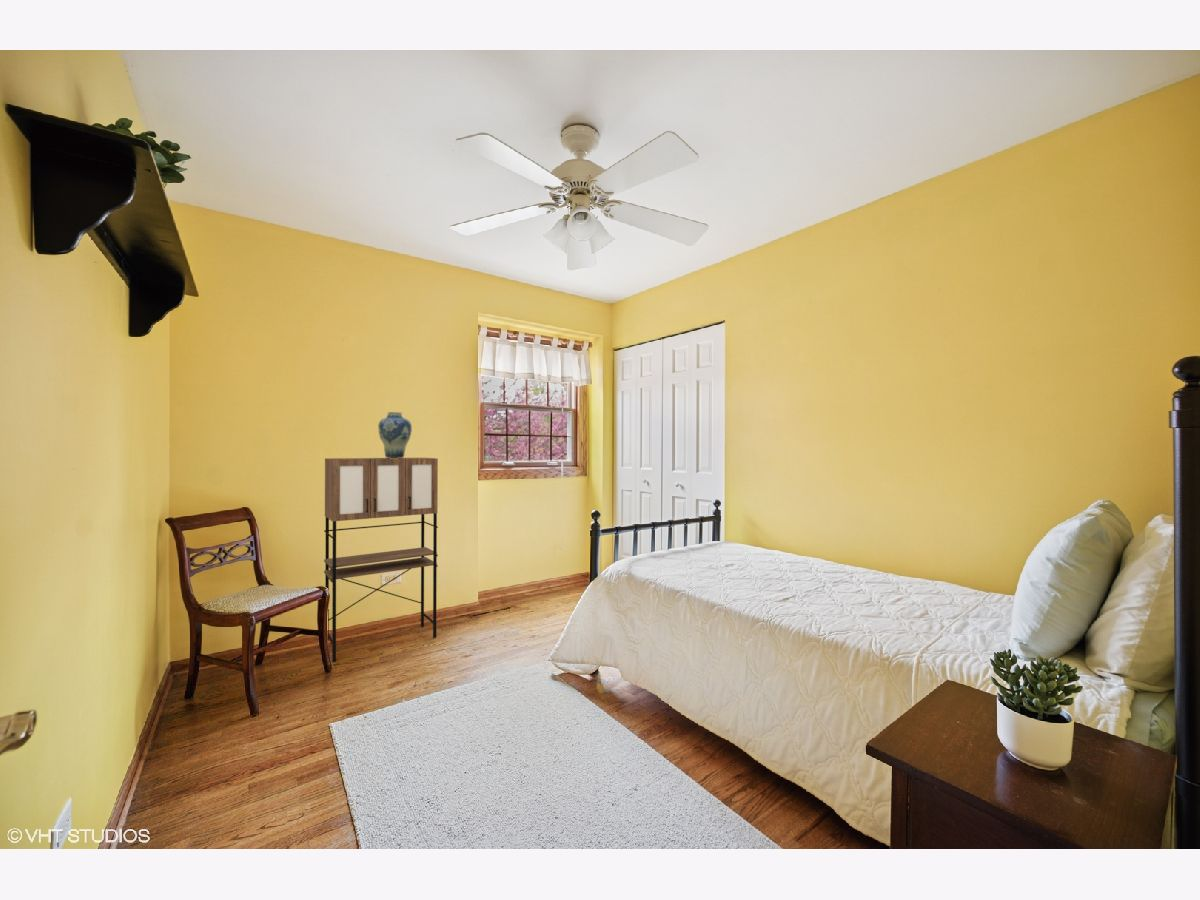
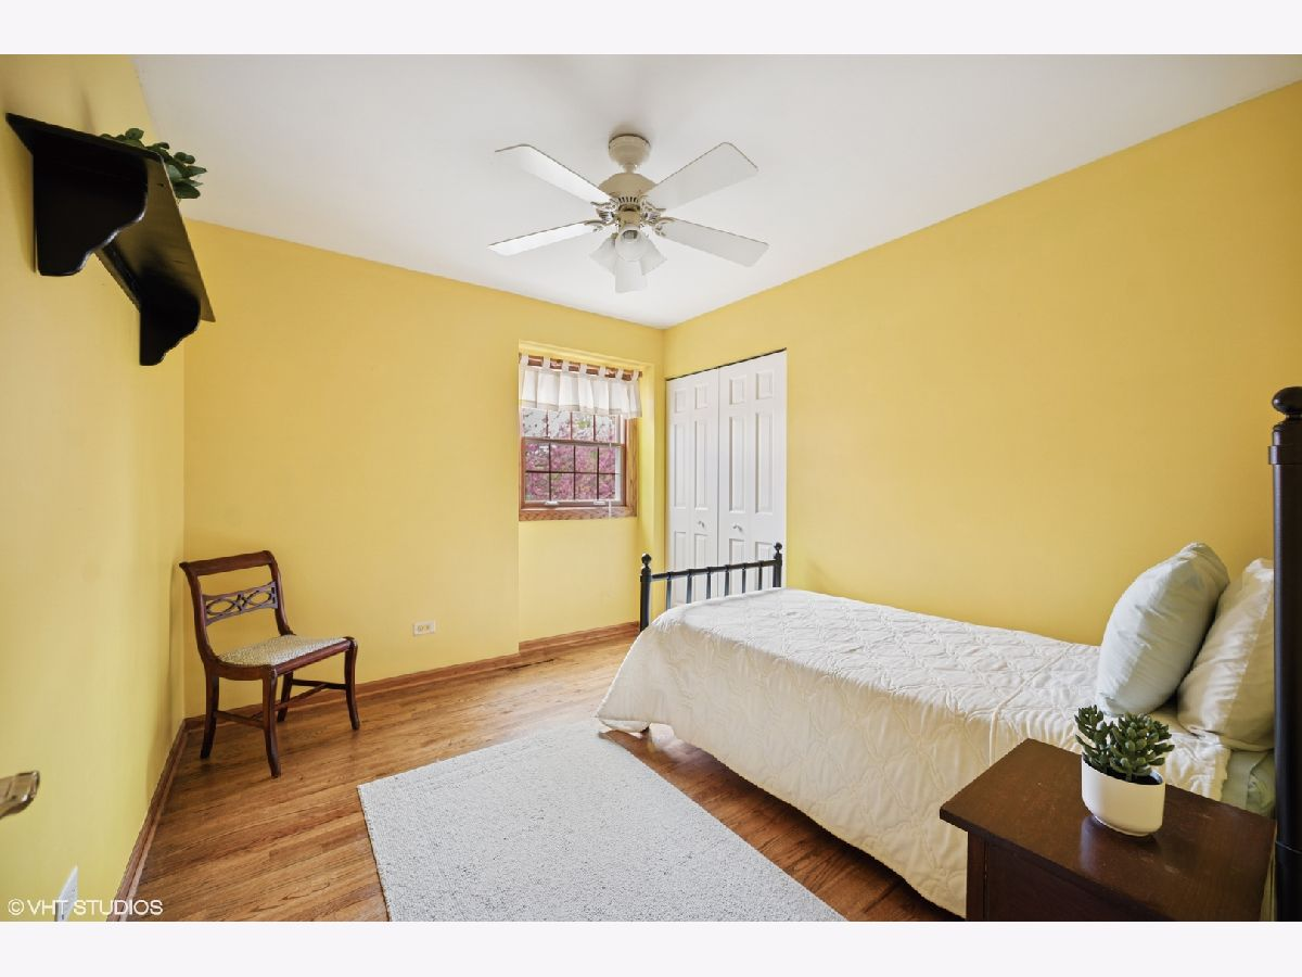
- cabinet (382, 552)
- vase (395, 435)
